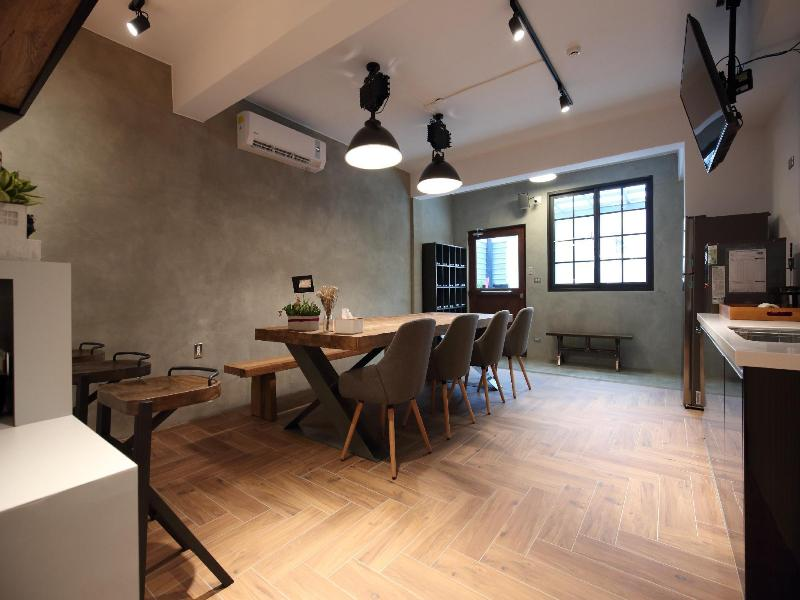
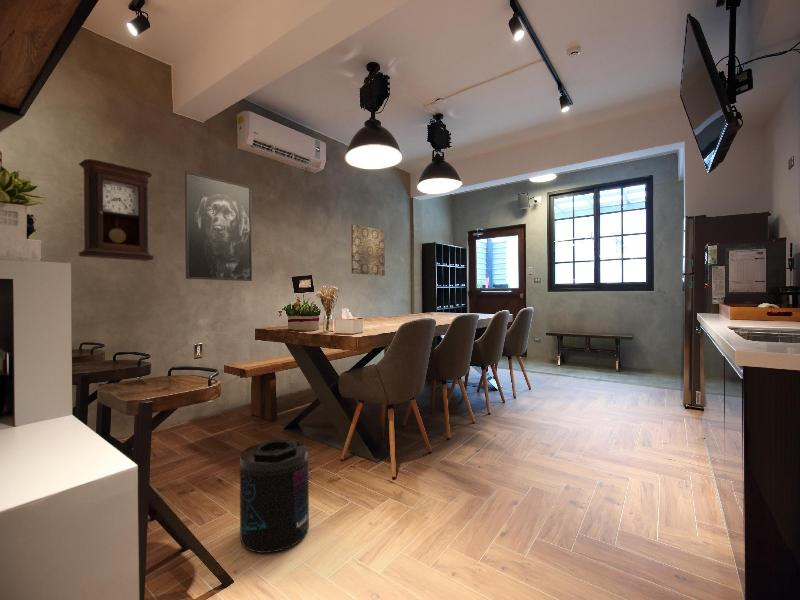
+ wall art (368, 251)
+ supplement container (275, 490)
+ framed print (220, 229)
+ pendulum clock (118, 213)
